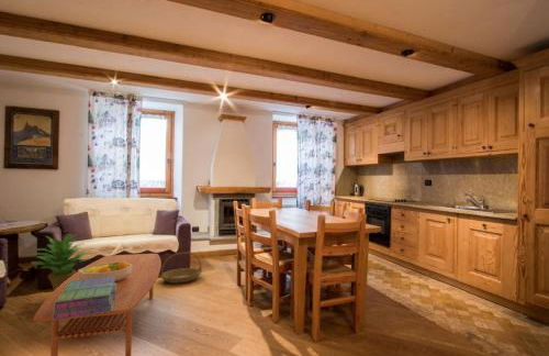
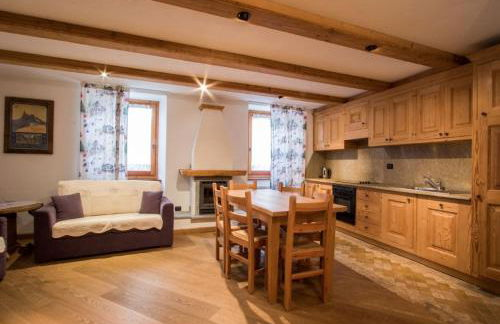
- stack of books (88, 294)
- fruit bowl (105, 270)
- basket (181, 268)
- coffee table (114, 300)
- potted plant (63, 266)
